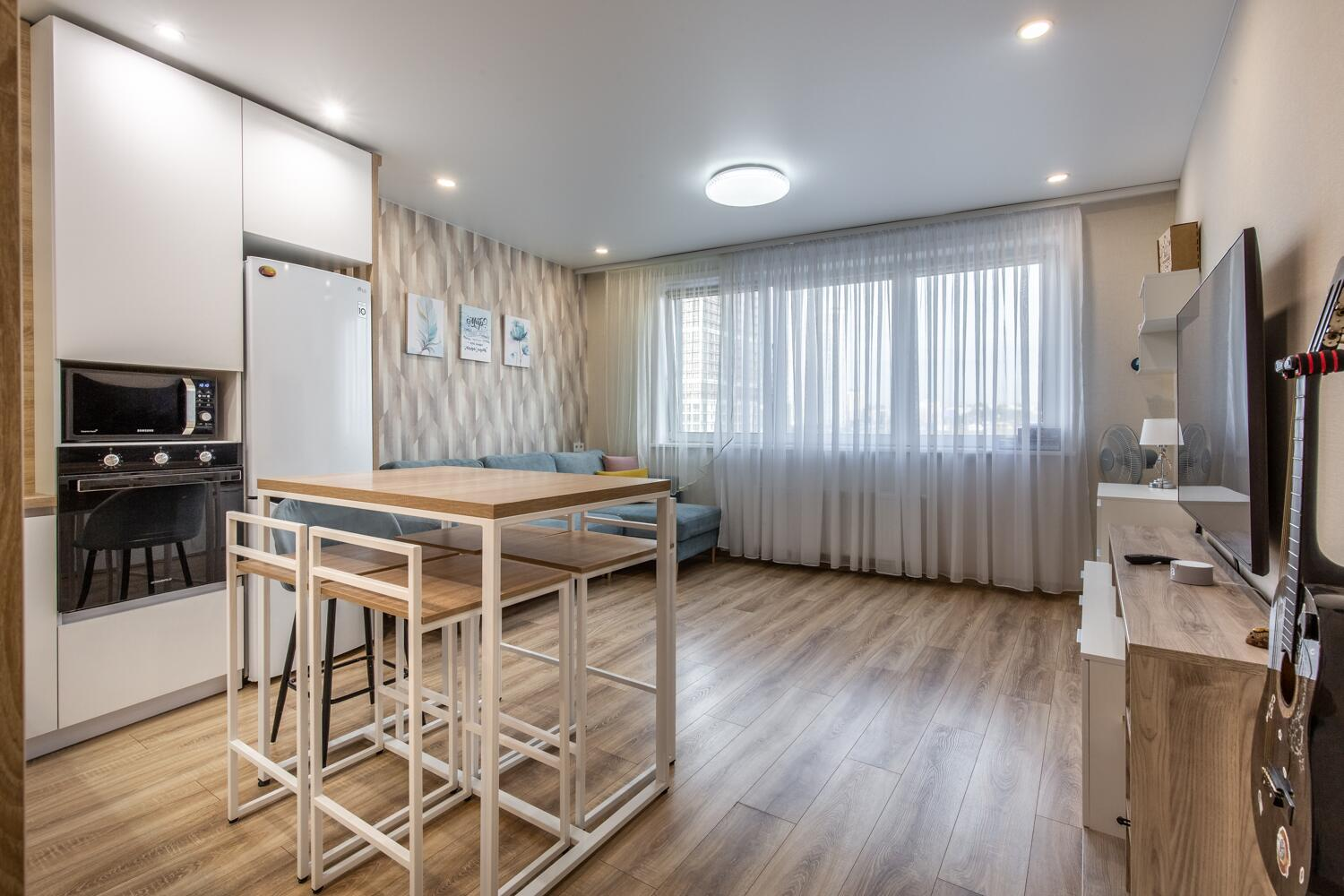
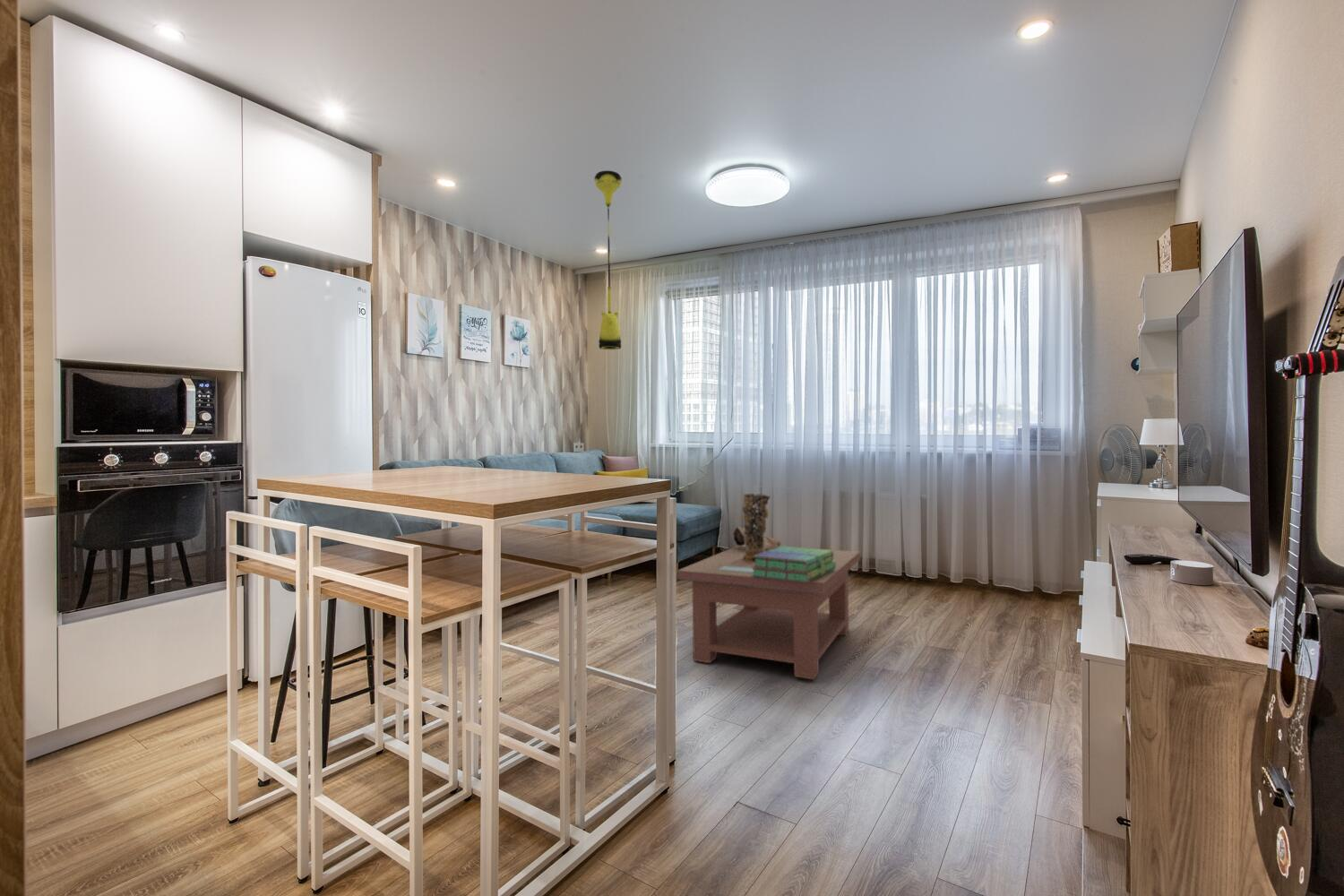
+ pendant light (608, 262)
+ coffee table (775, 602)
+ animal skull (763, 537)
+ decorative vase (756, 526)
+ stack of books (794, 563)
